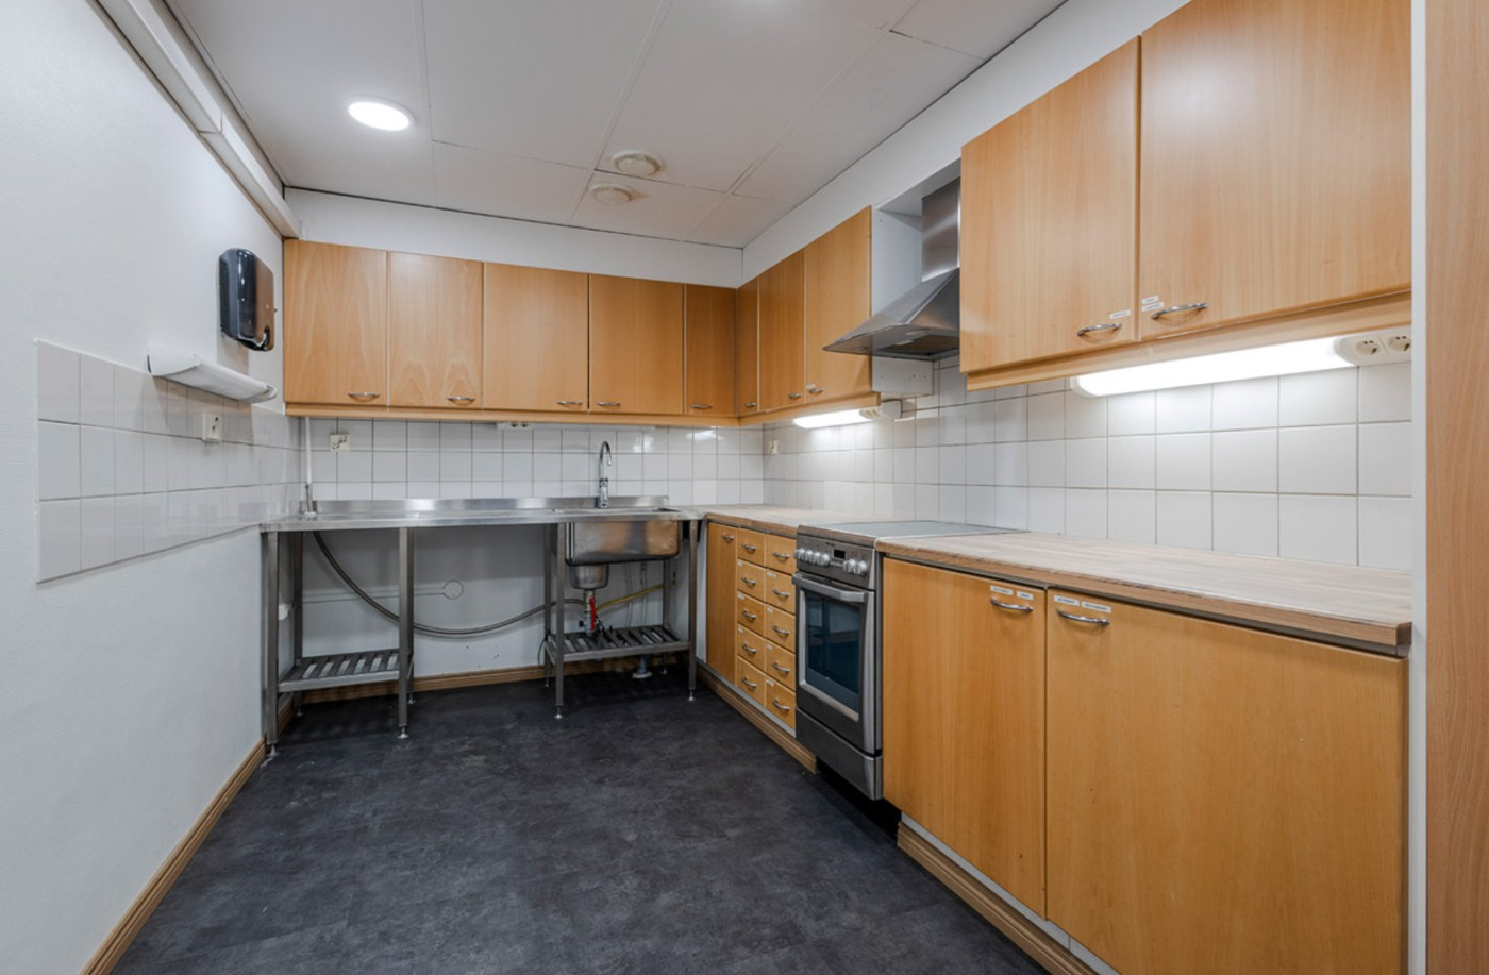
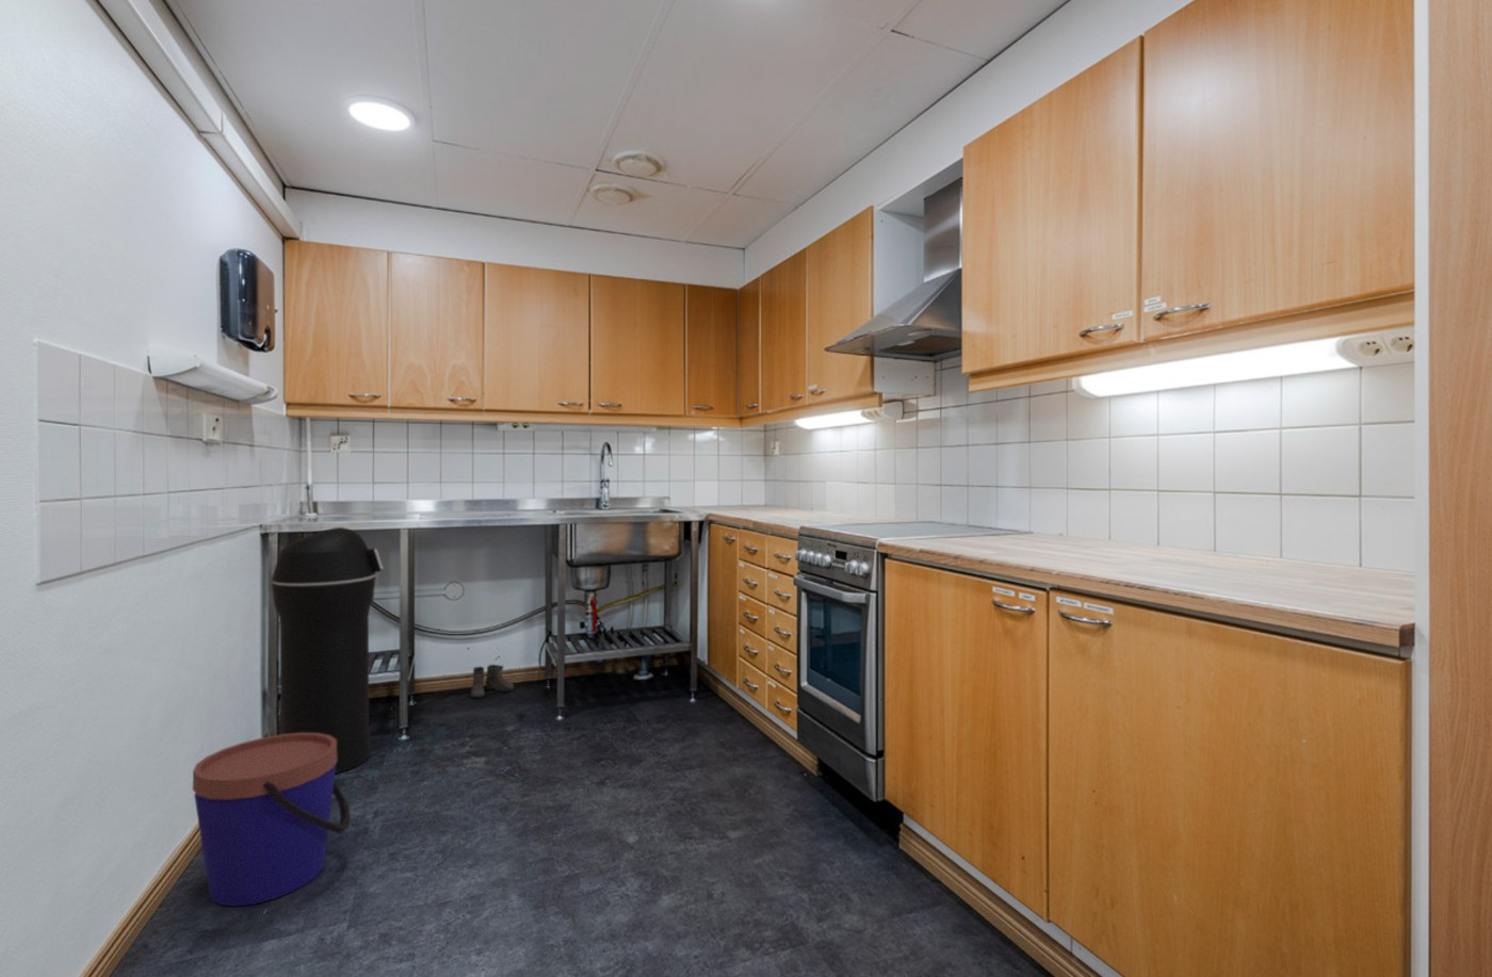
+ boots (489, 679)
+ trash can (329, 643)
+ bucket (275, 815)
